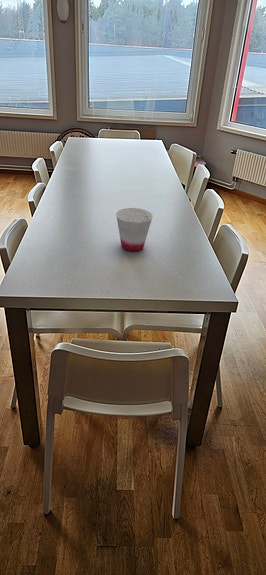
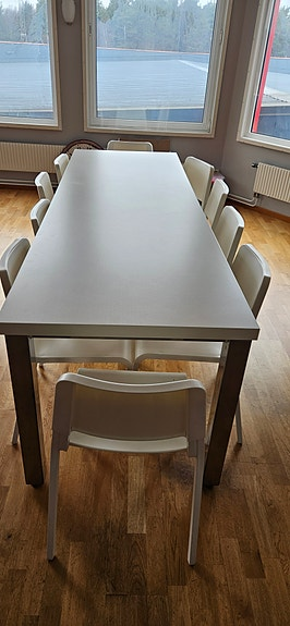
- cup (133, 231)
